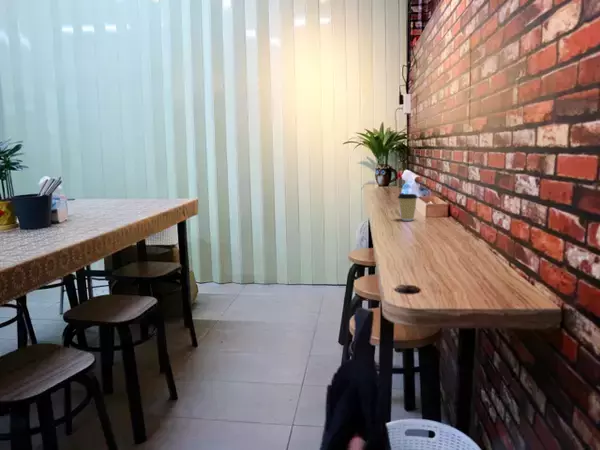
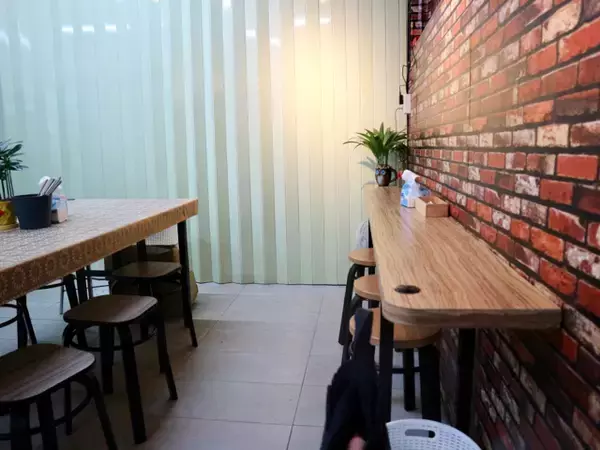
- coffee cup (407, 206)
